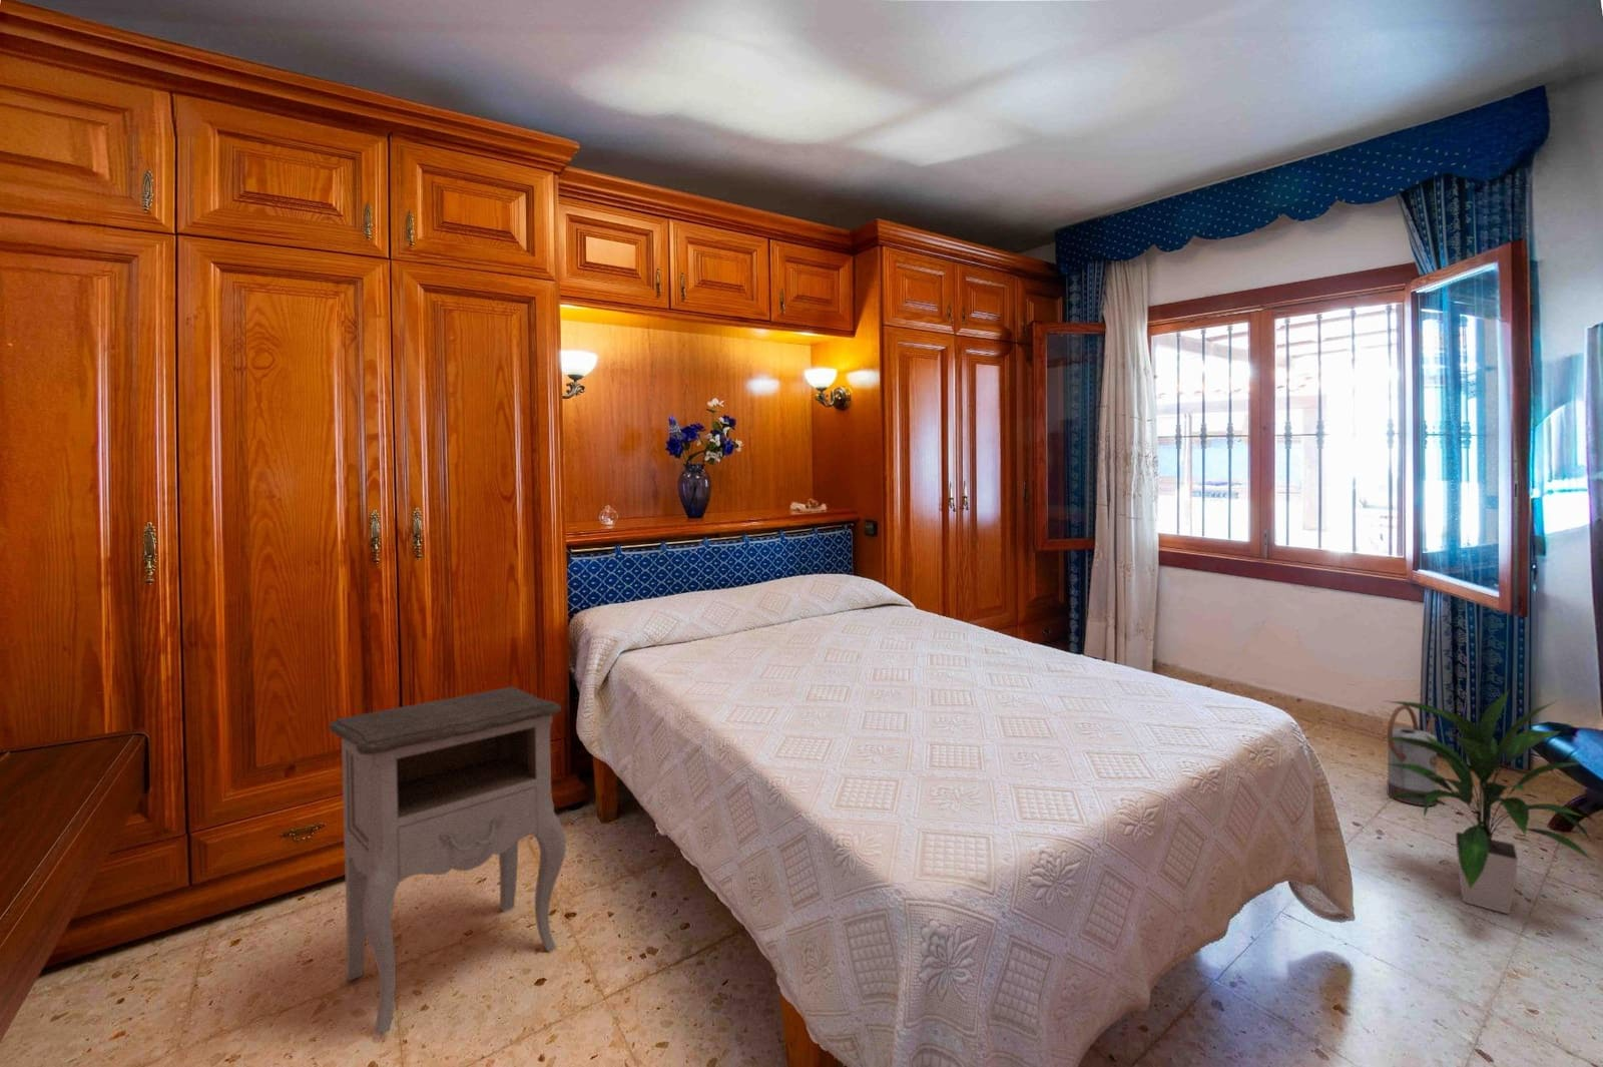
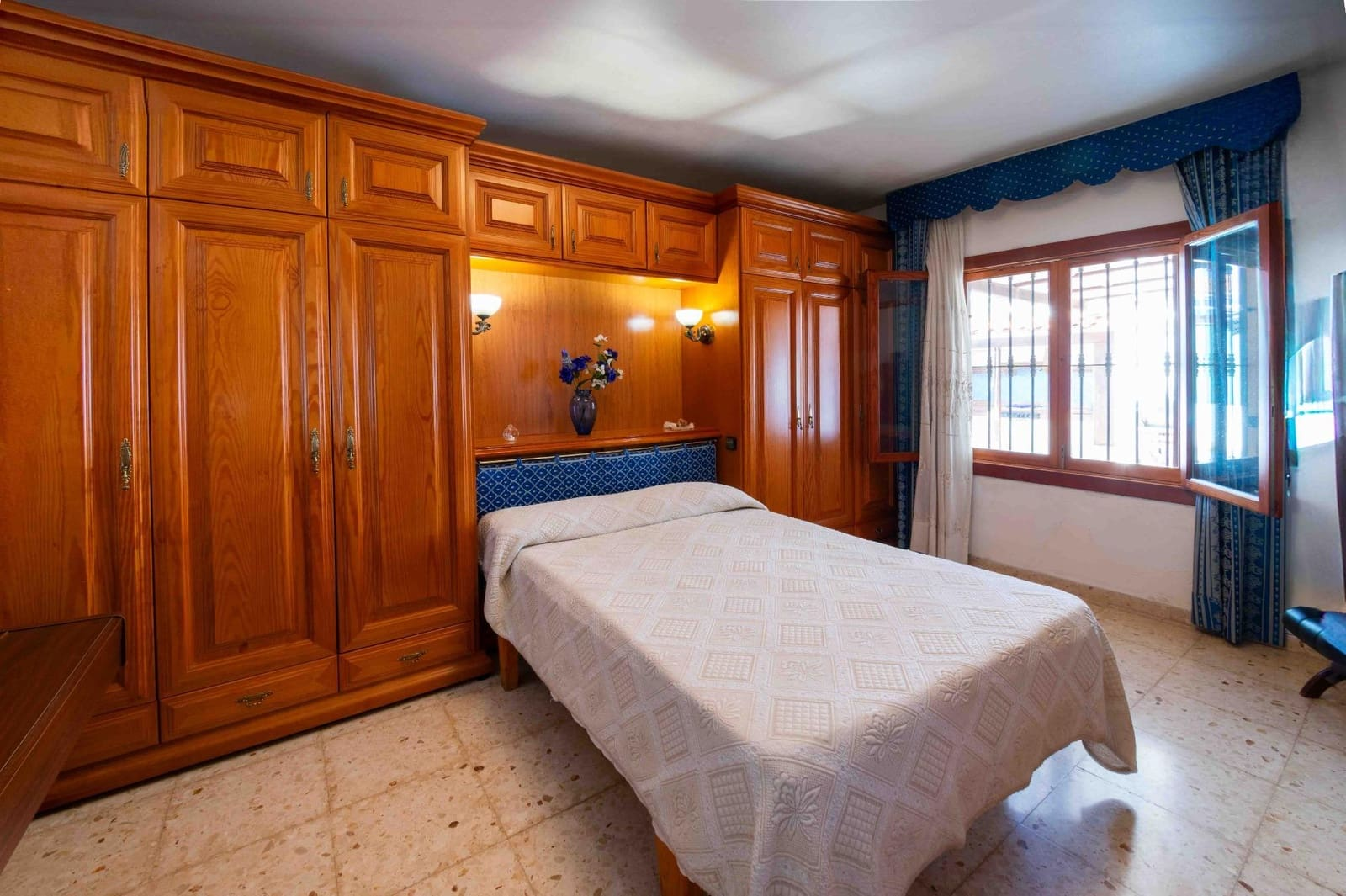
- indoor plant (1480, 795)
- nightstand (453, 838)
- watering can (1411, 750)
